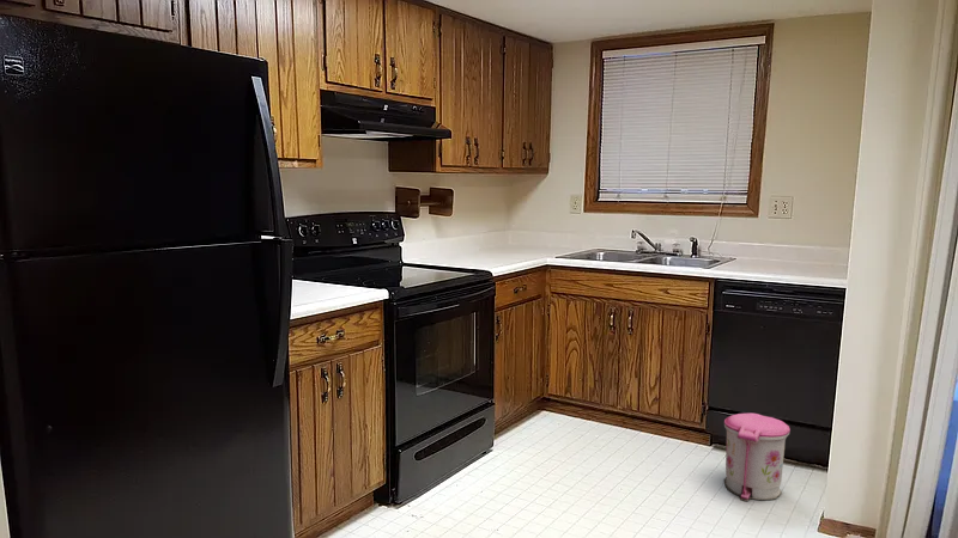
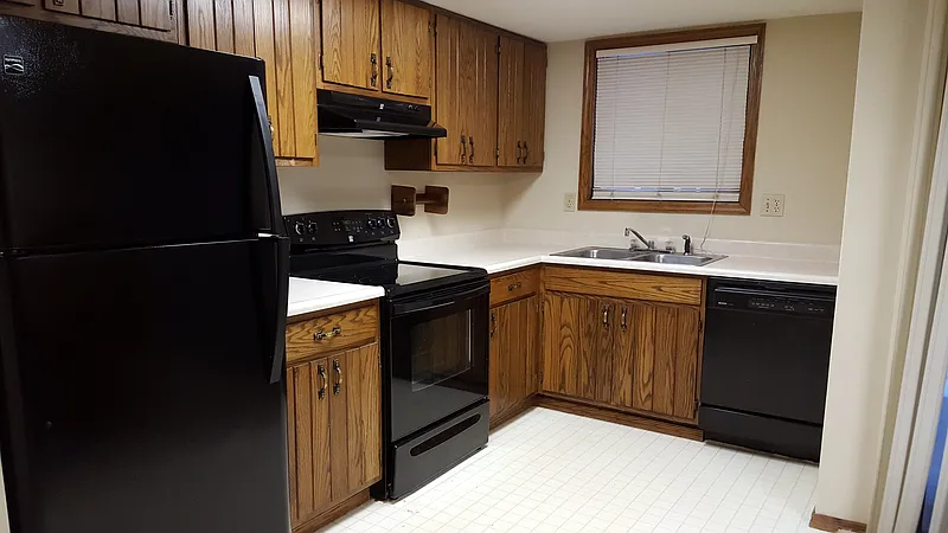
- trash can (753, 453)
